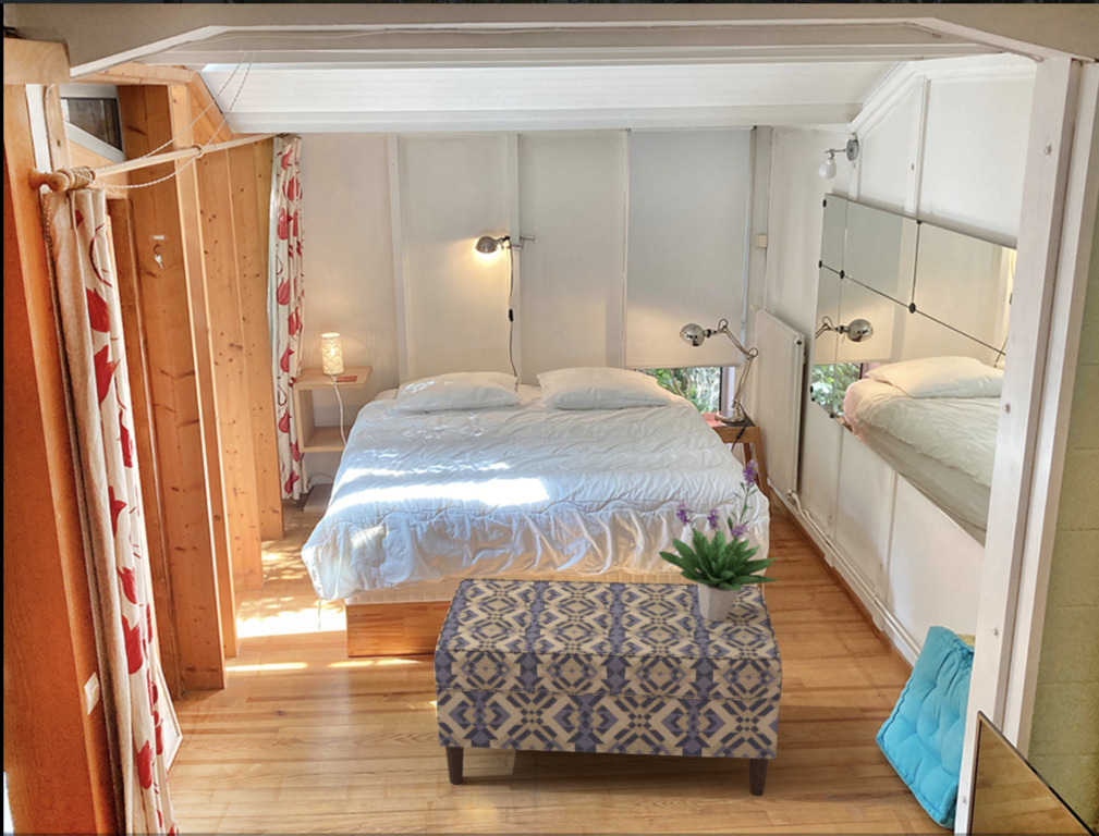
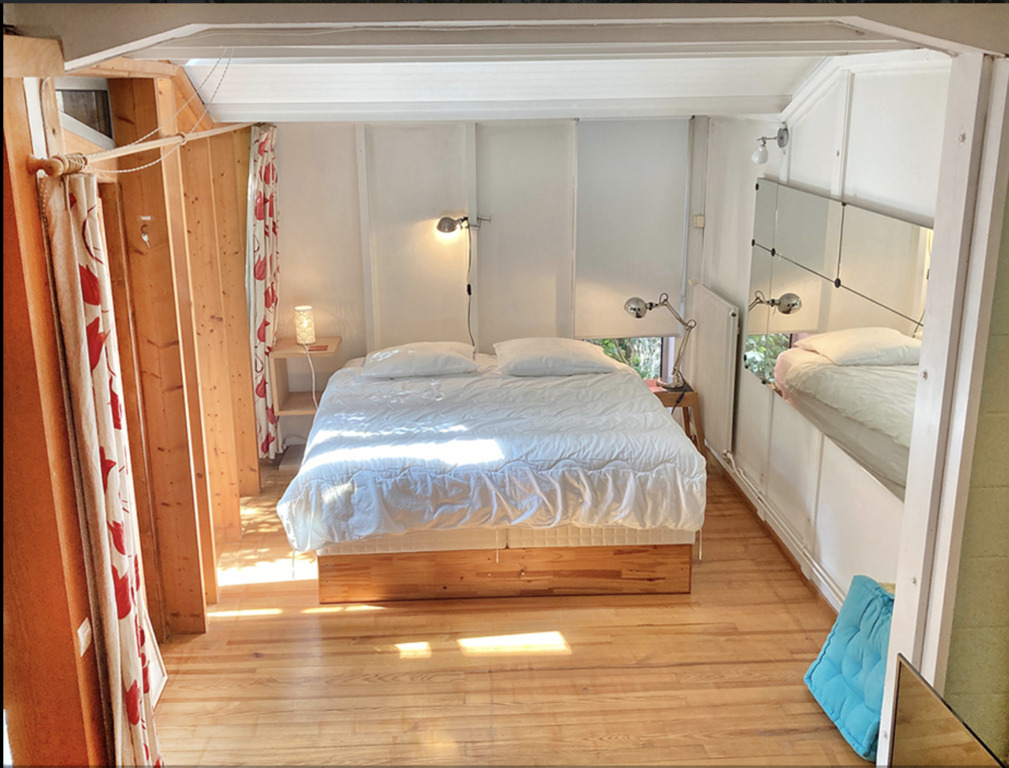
- potted plant (716, 539)
- bench (607, 683)
